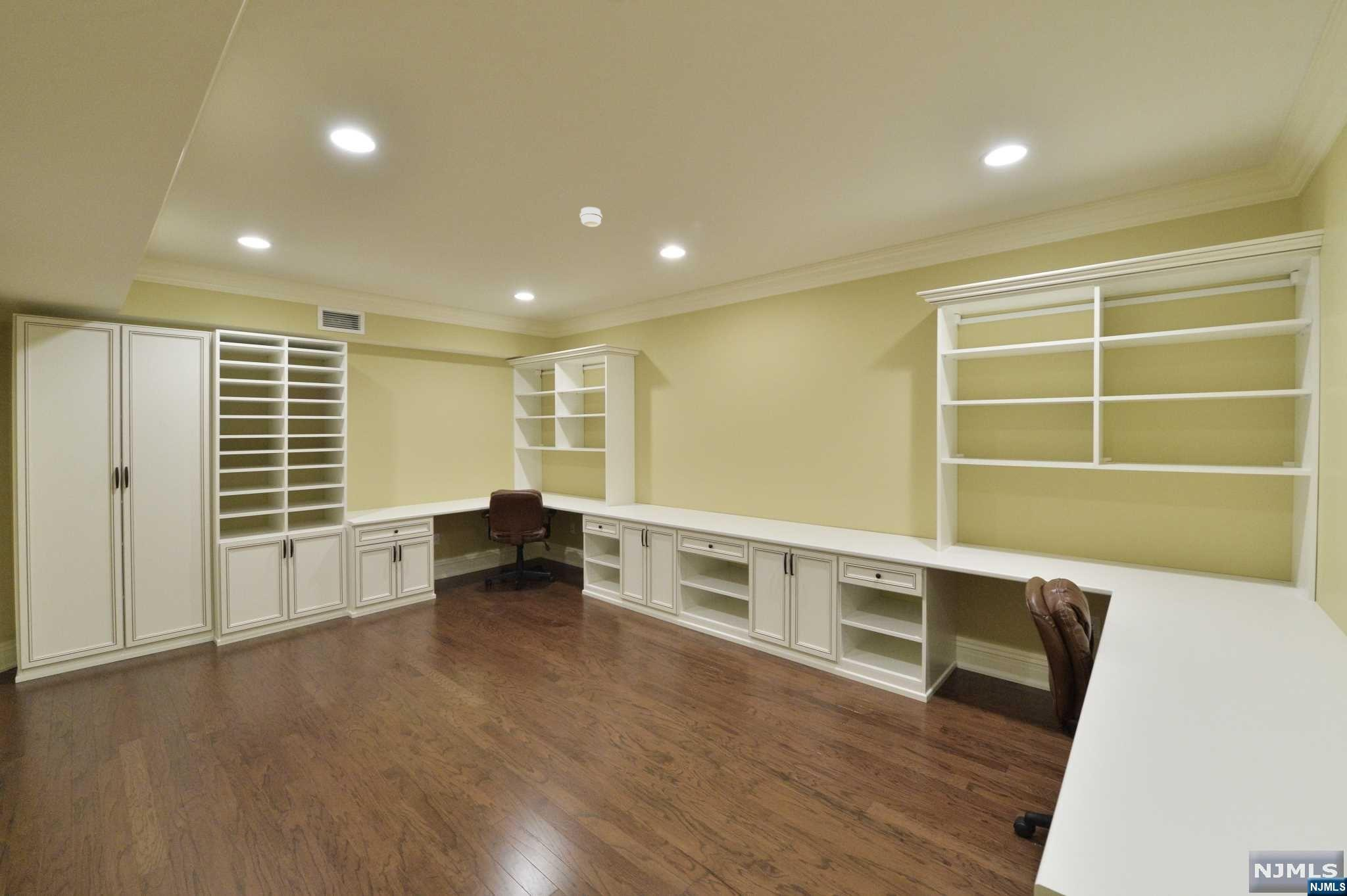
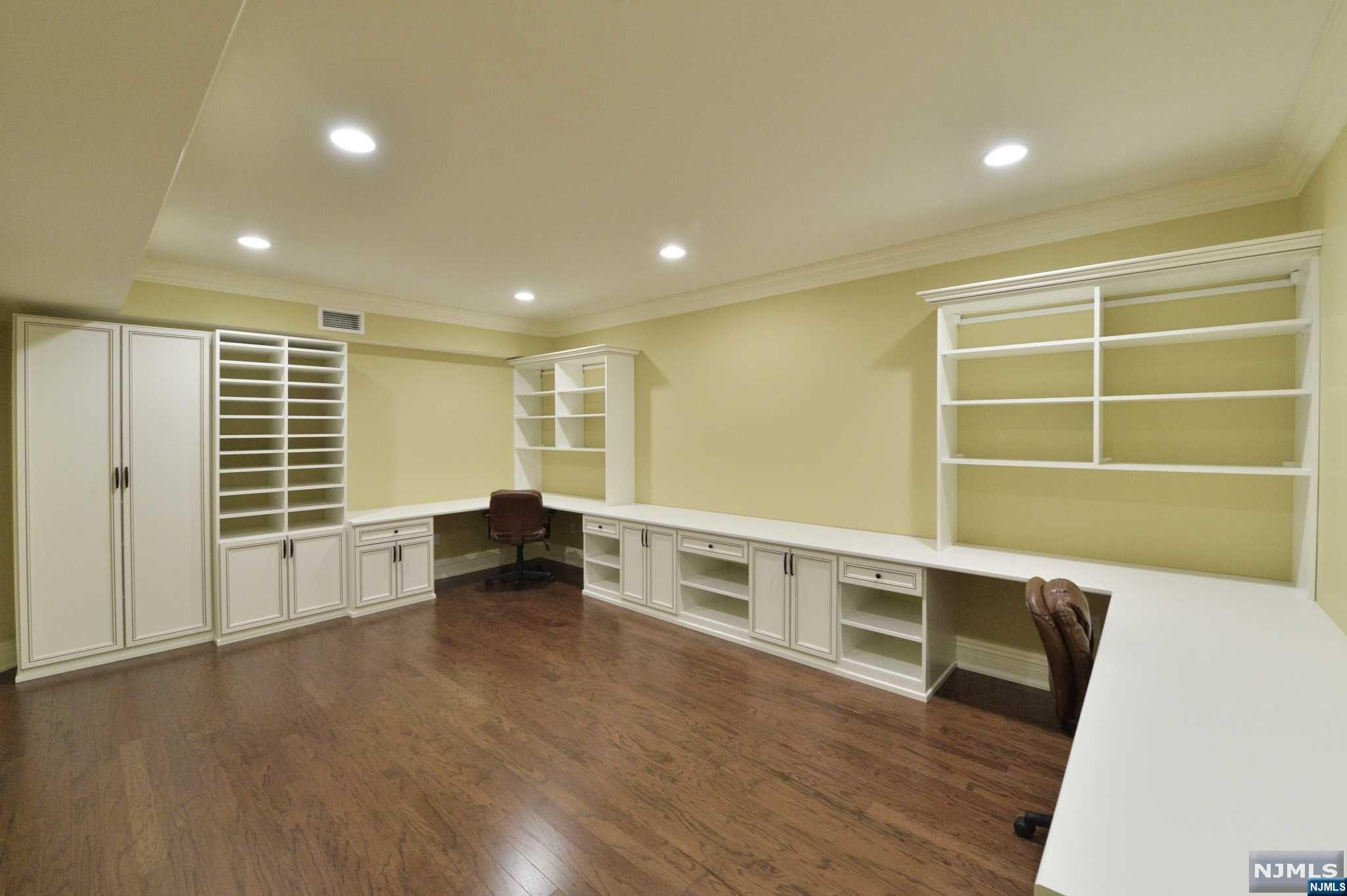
- smoke detector (591, 217)
